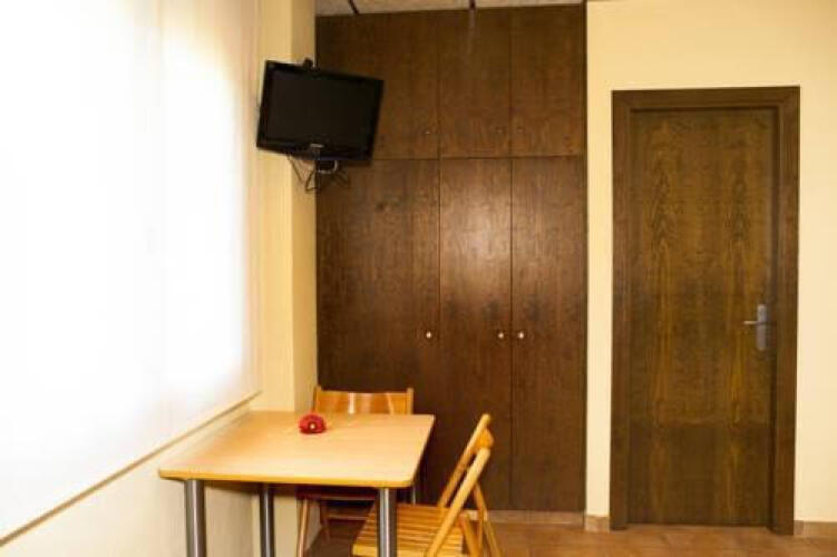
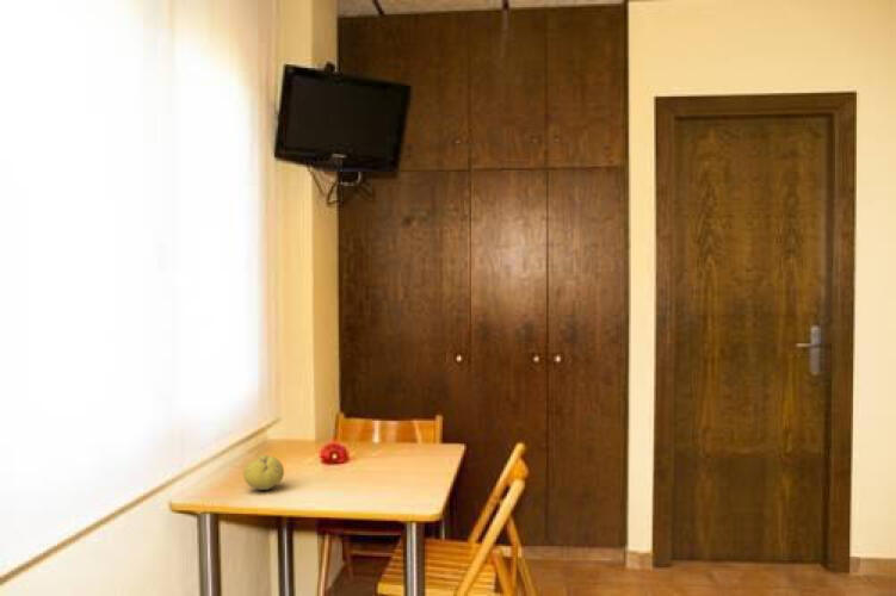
+ fruit (264, 473)
